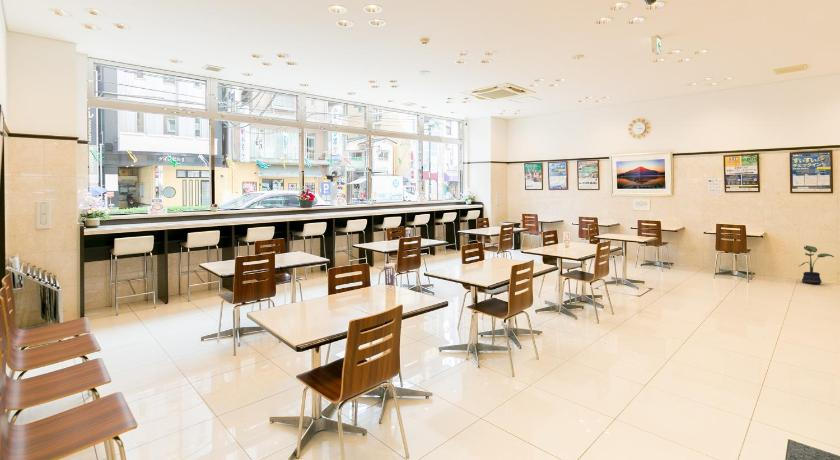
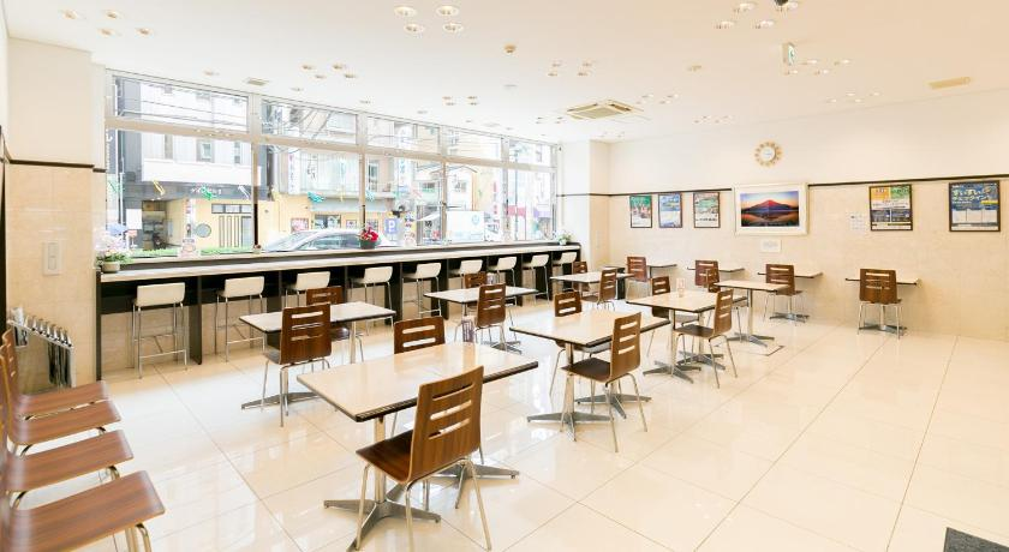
- potted plant (813, 264)
